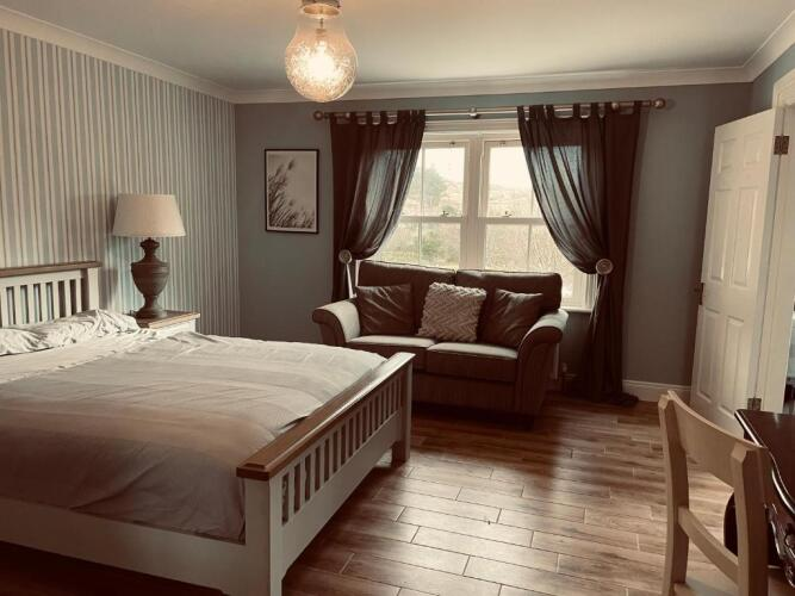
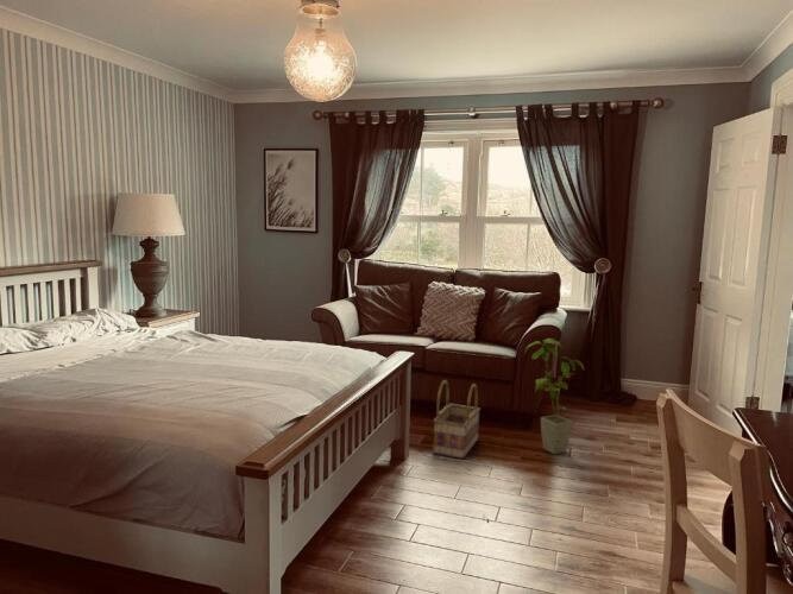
+ basket (457, 415)
+ house plant (550, 396)
